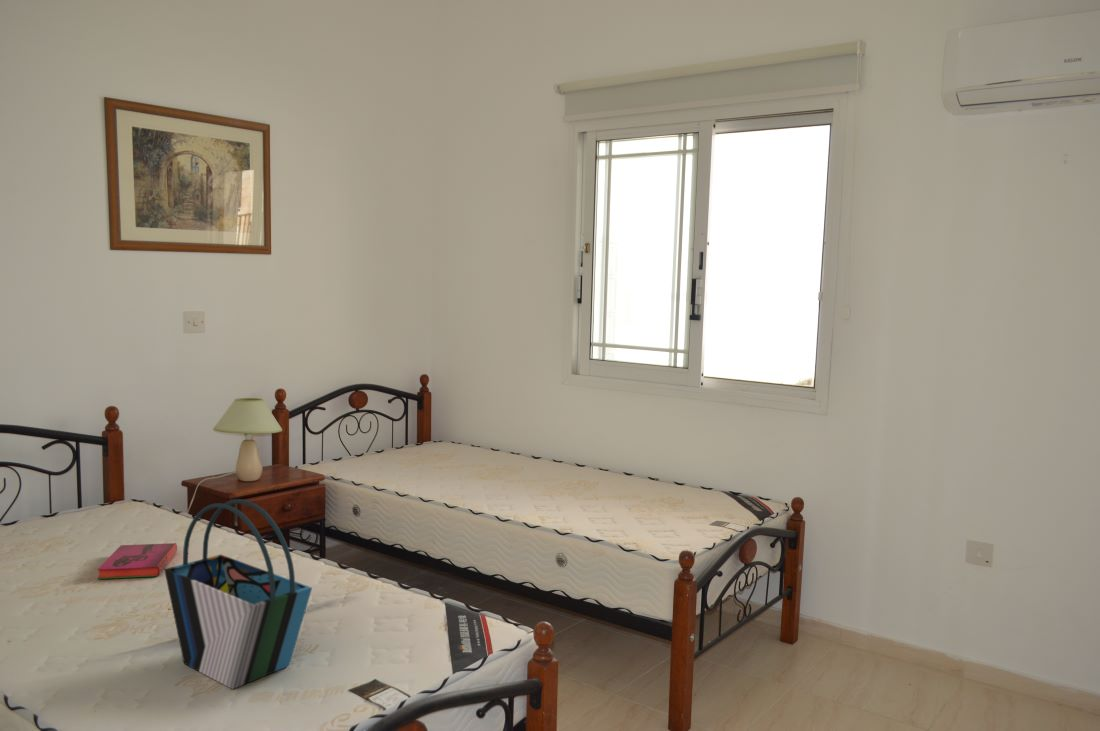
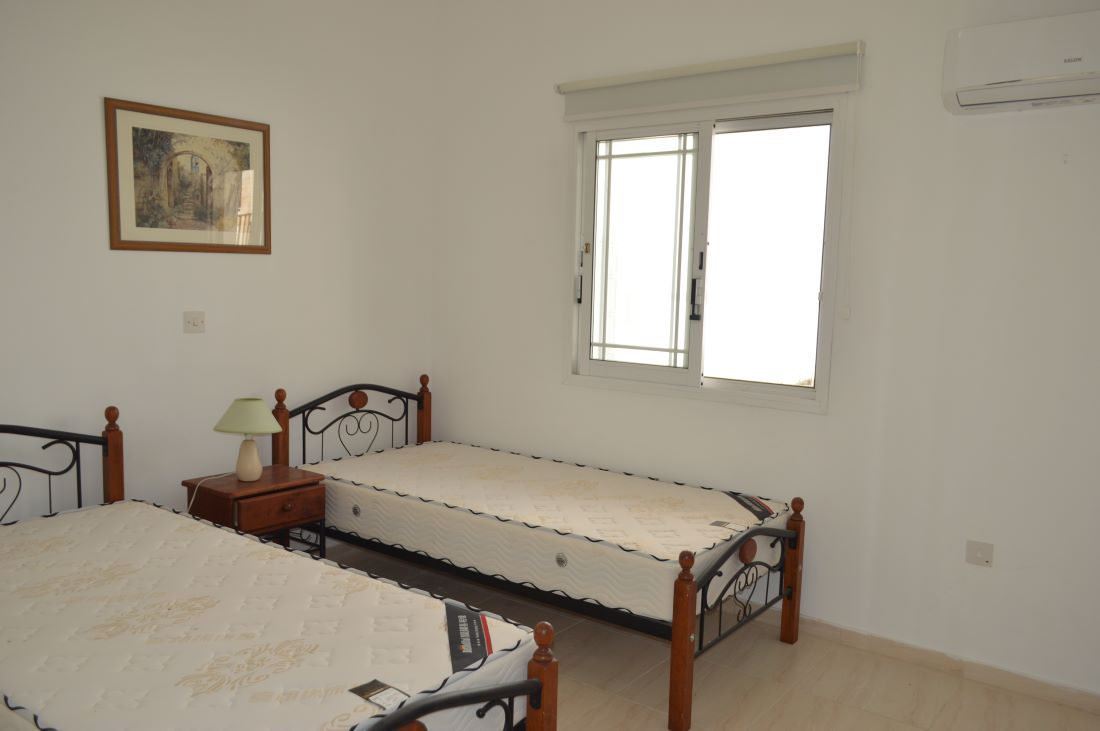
- tote bag (236, 584)
- hardback book (139, 560)
